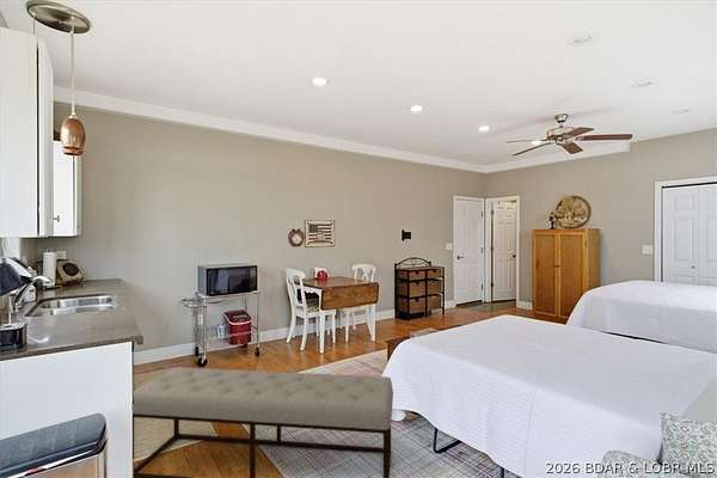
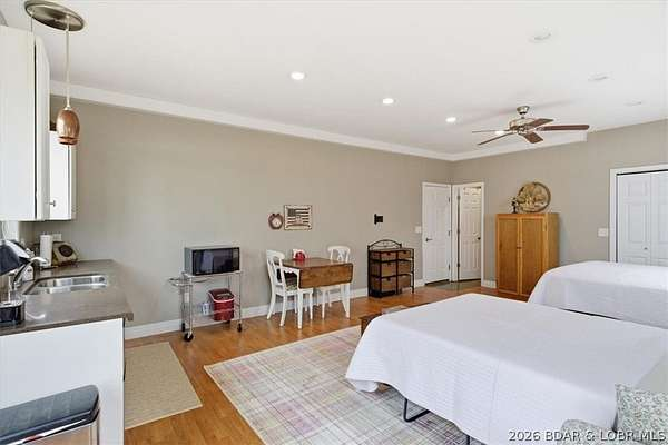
- bench (266, 423)
